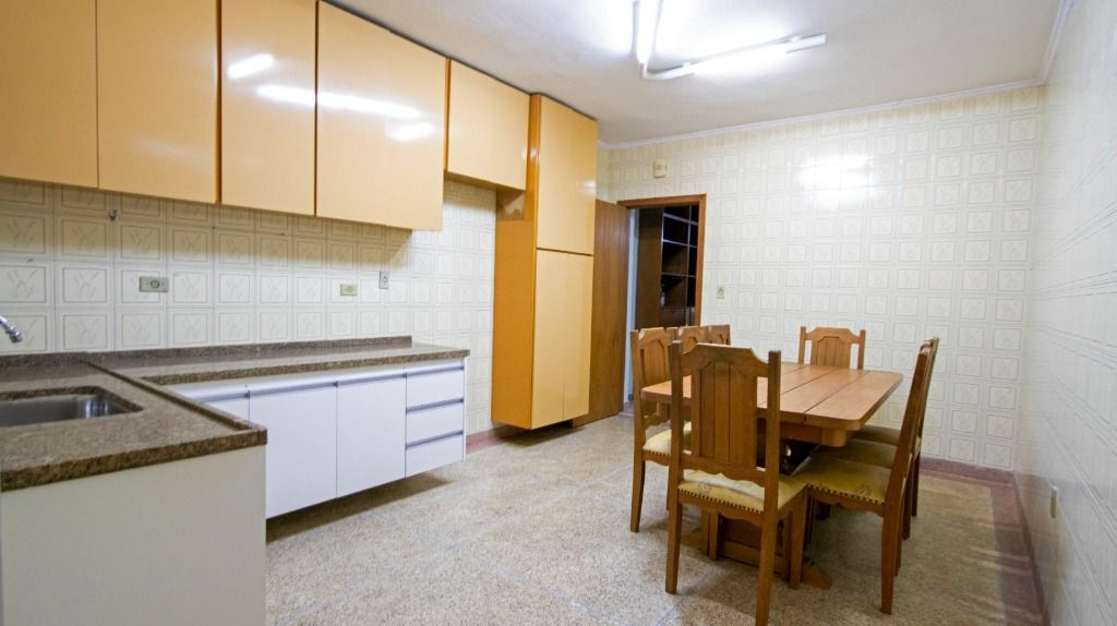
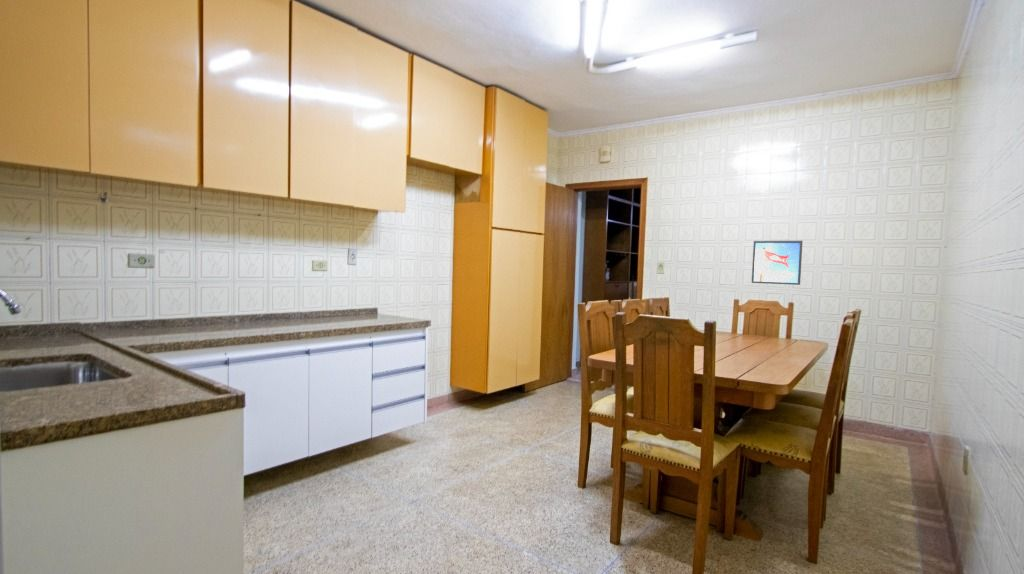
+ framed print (776, 262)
